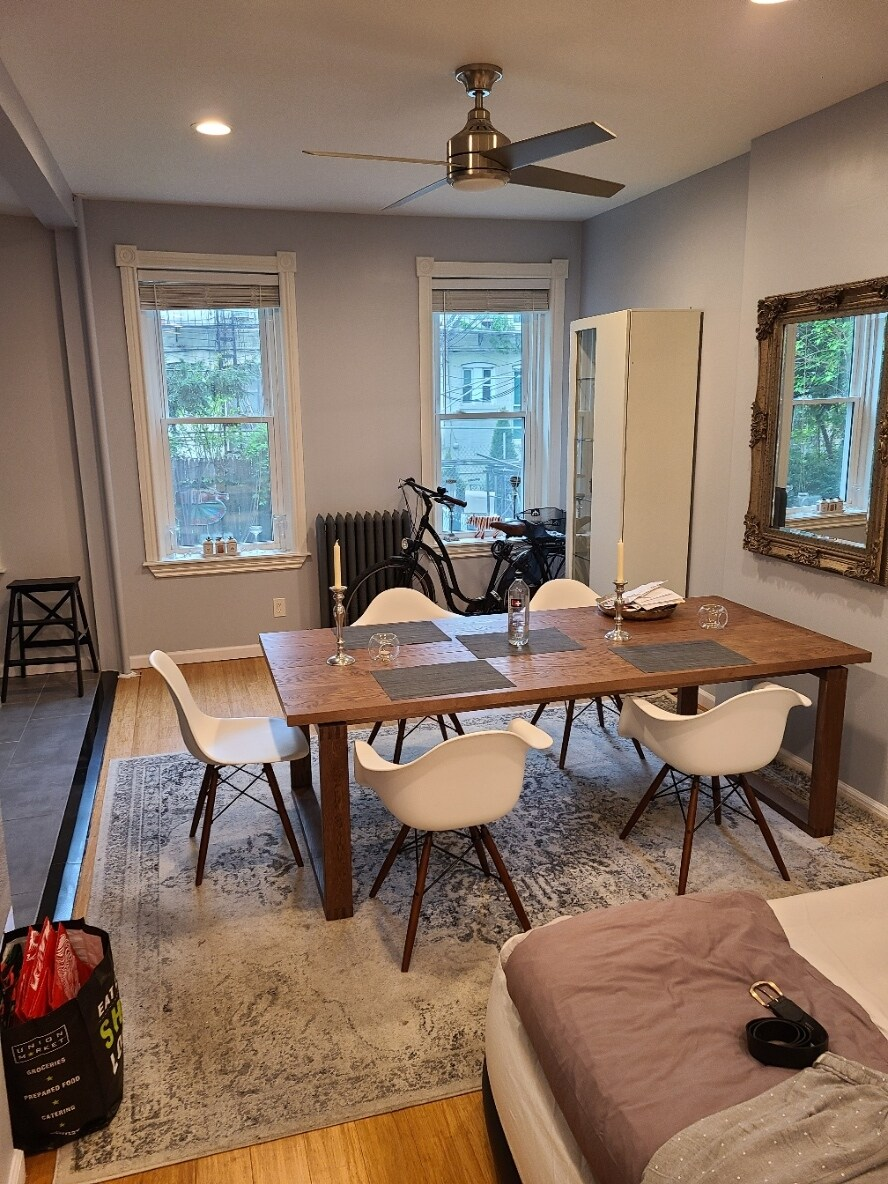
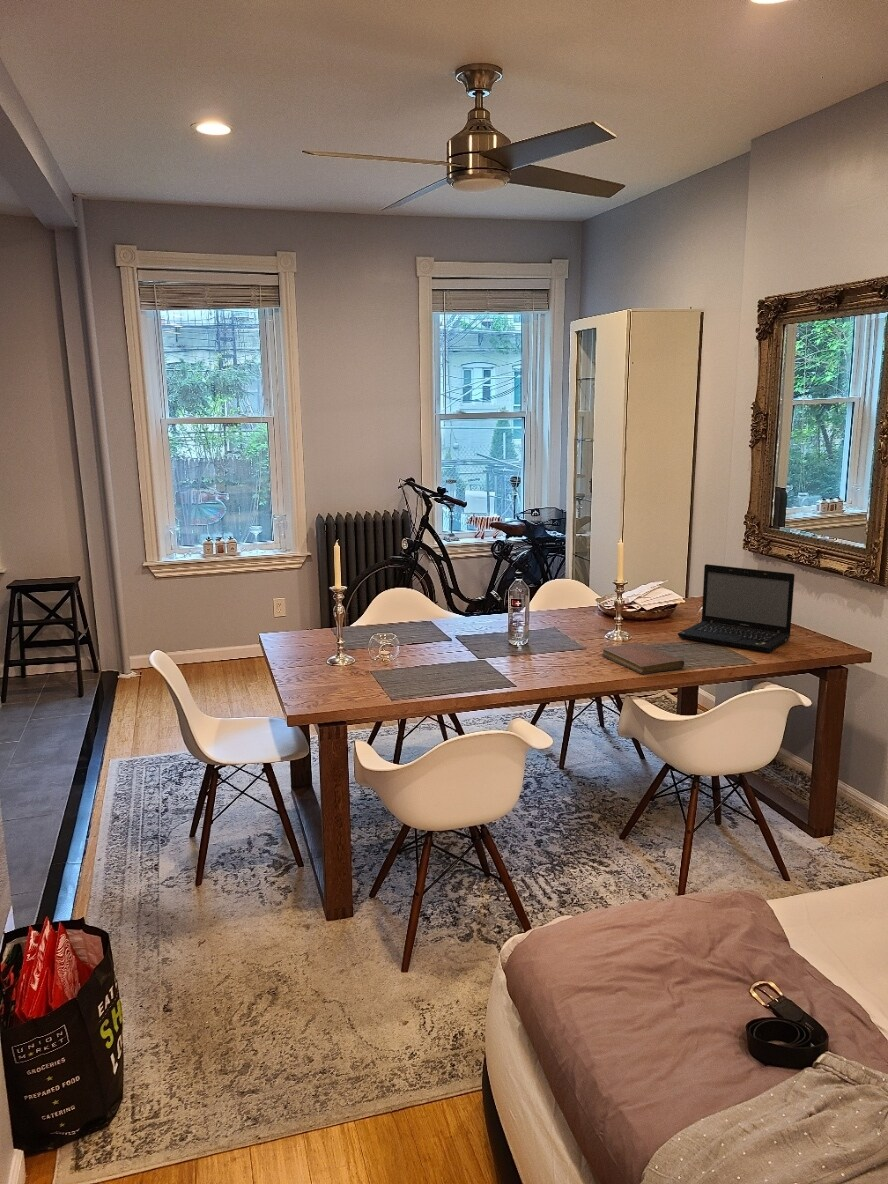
+ notebook (641, 657)
+ laptop (735, 606)
